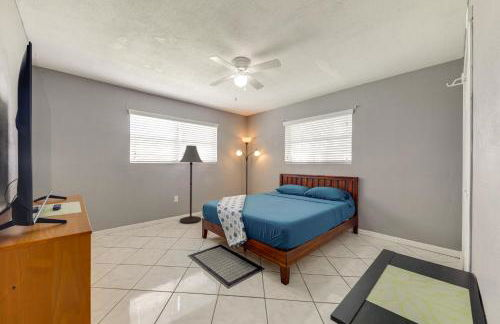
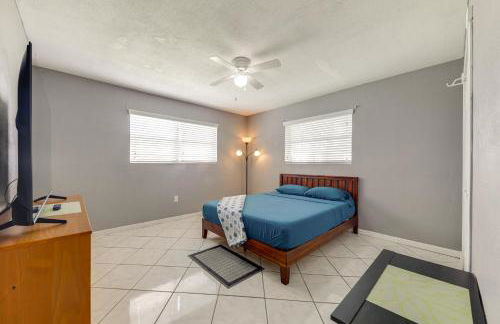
- floor lamp (191, 183)
